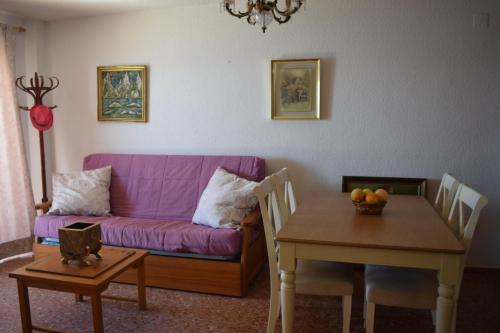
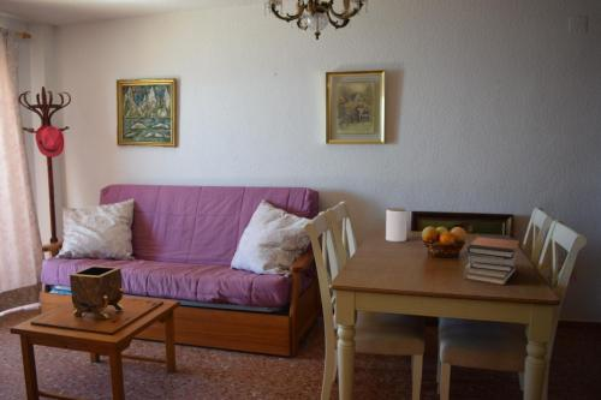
+ jar (395, 223)
+ book stack (493, 258)
